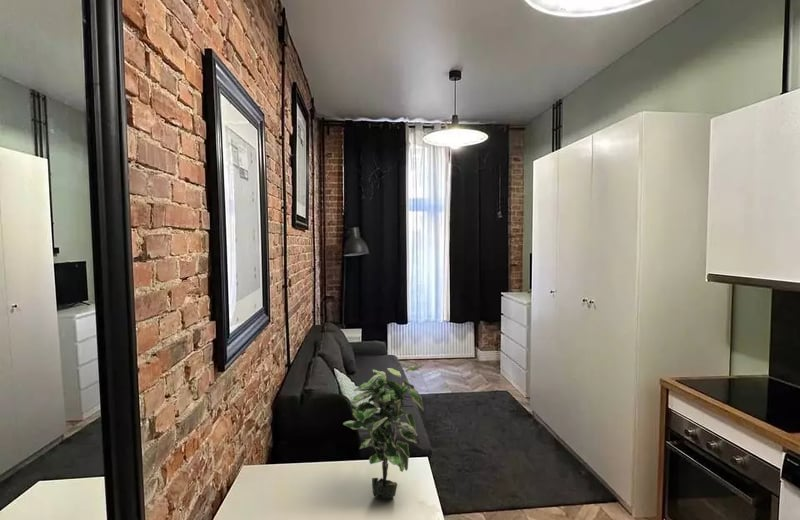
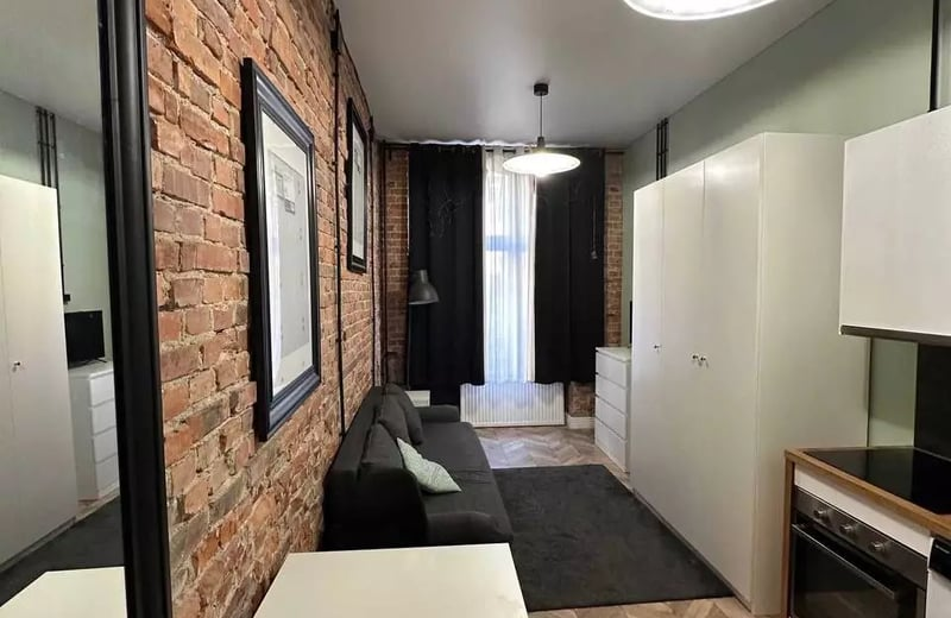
- potted plant (385, 428)
